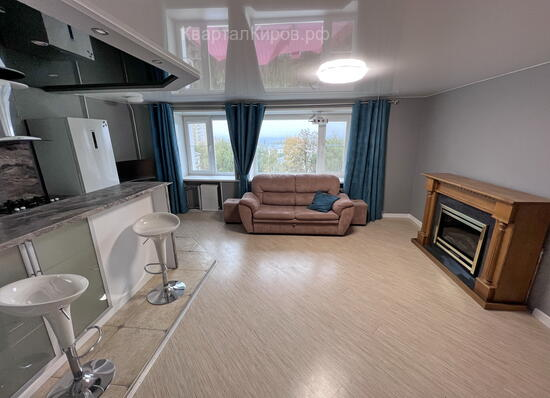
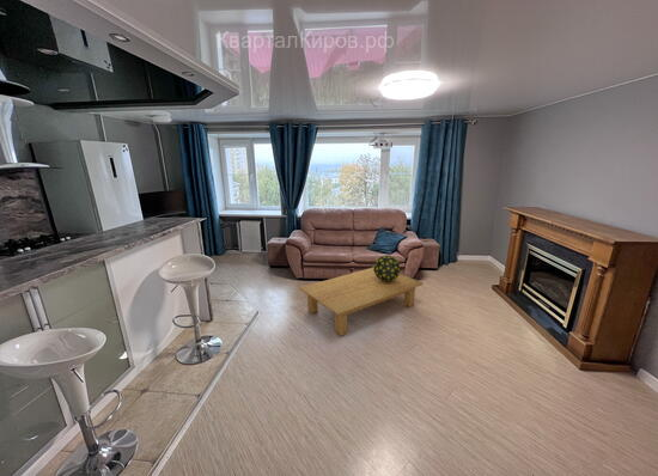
+ coffee table (361, 295)
+ decorative sphere (386, 268)
